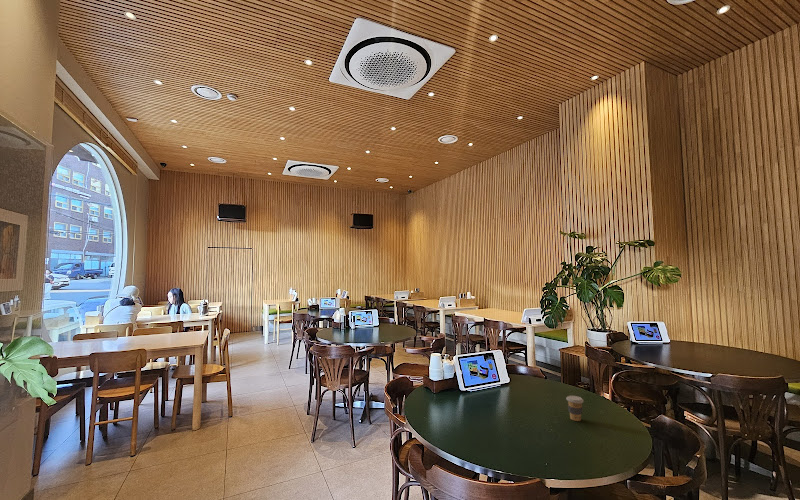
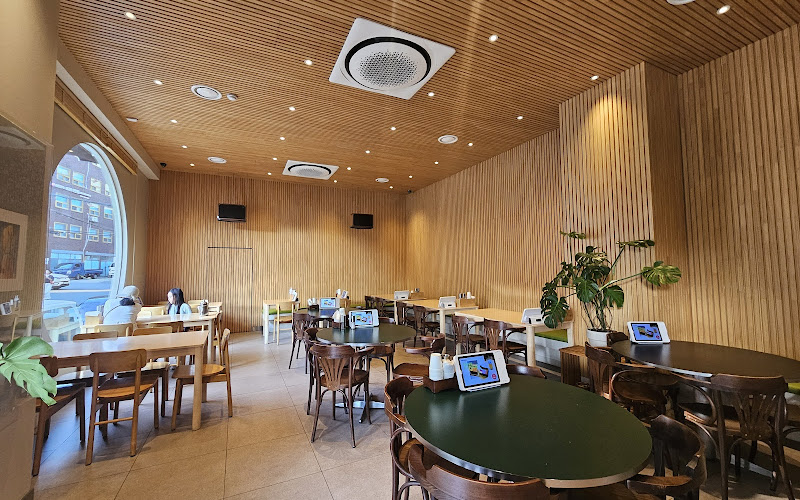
- coffee cup (575, 408)
